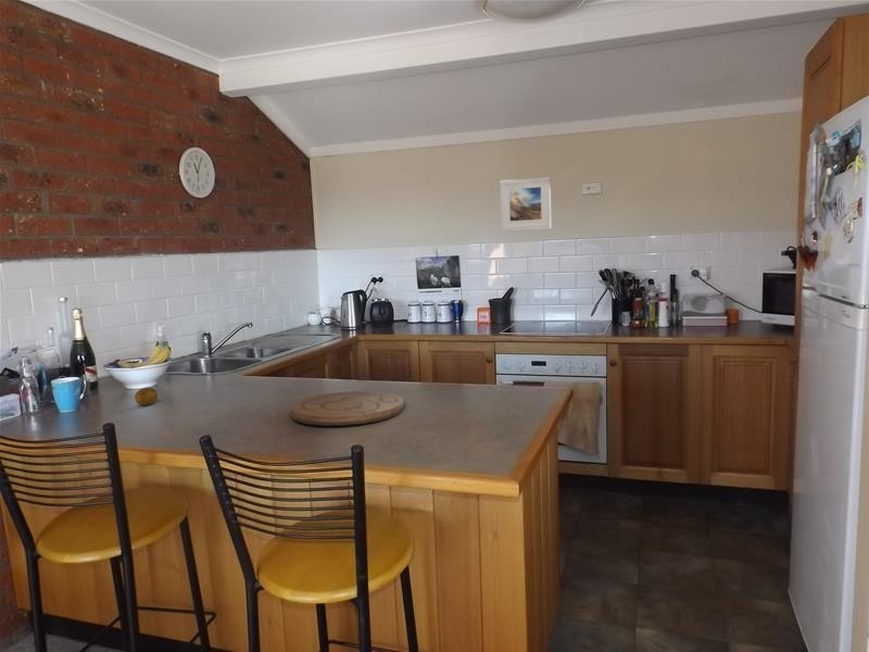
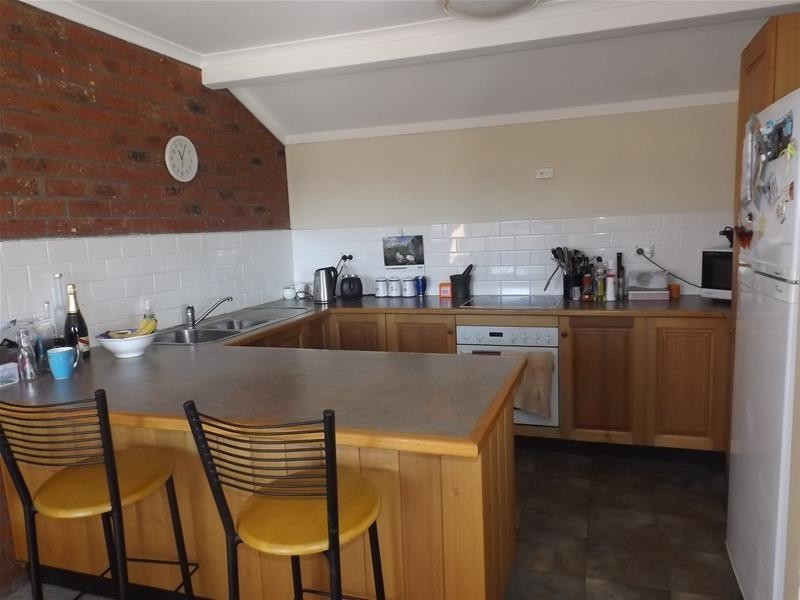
- cutting board (348, 406)
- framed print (525, 203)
- fruit (146, 396)
